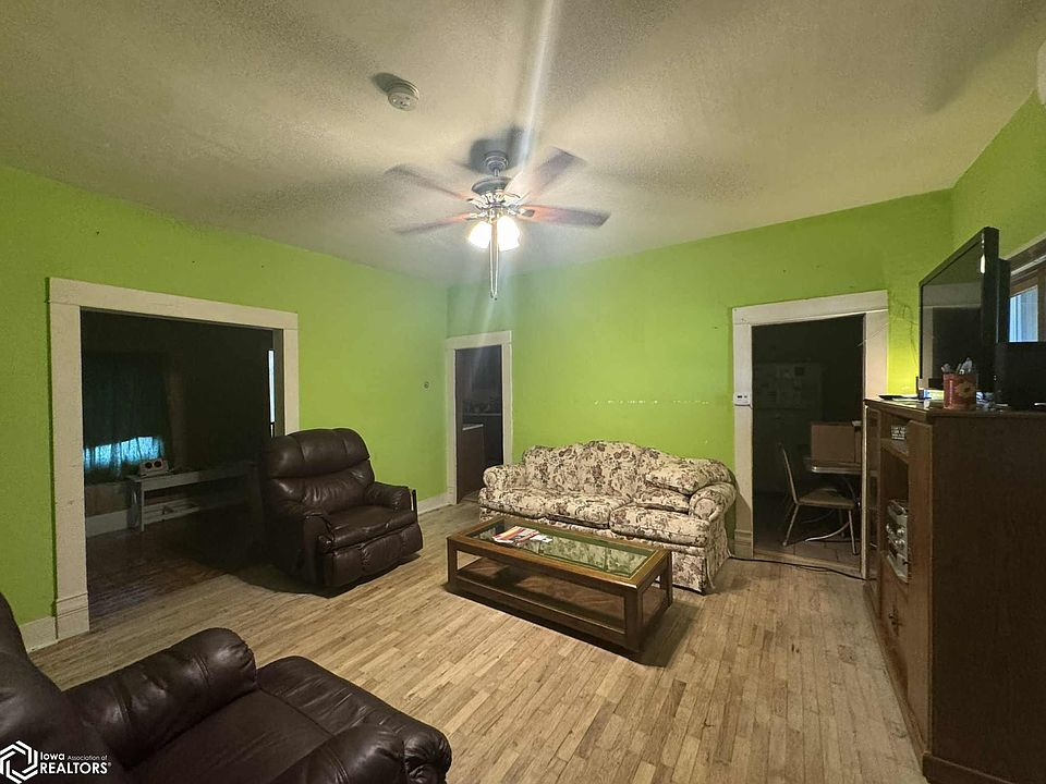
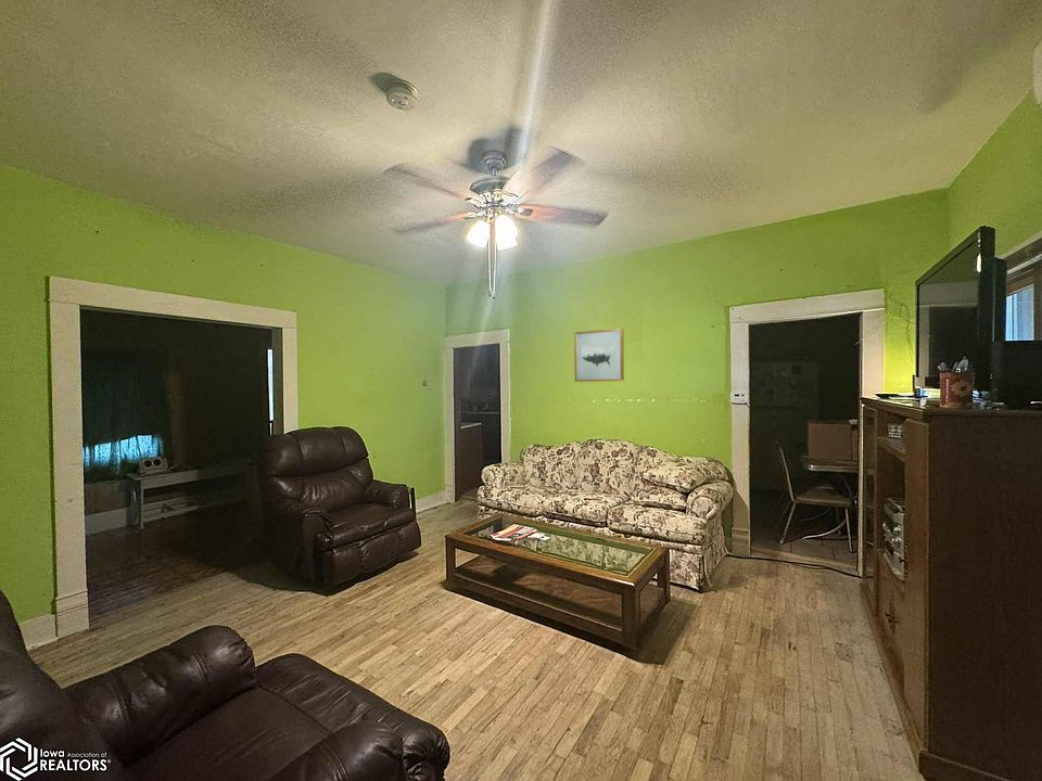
+ wall art (598, 356)
